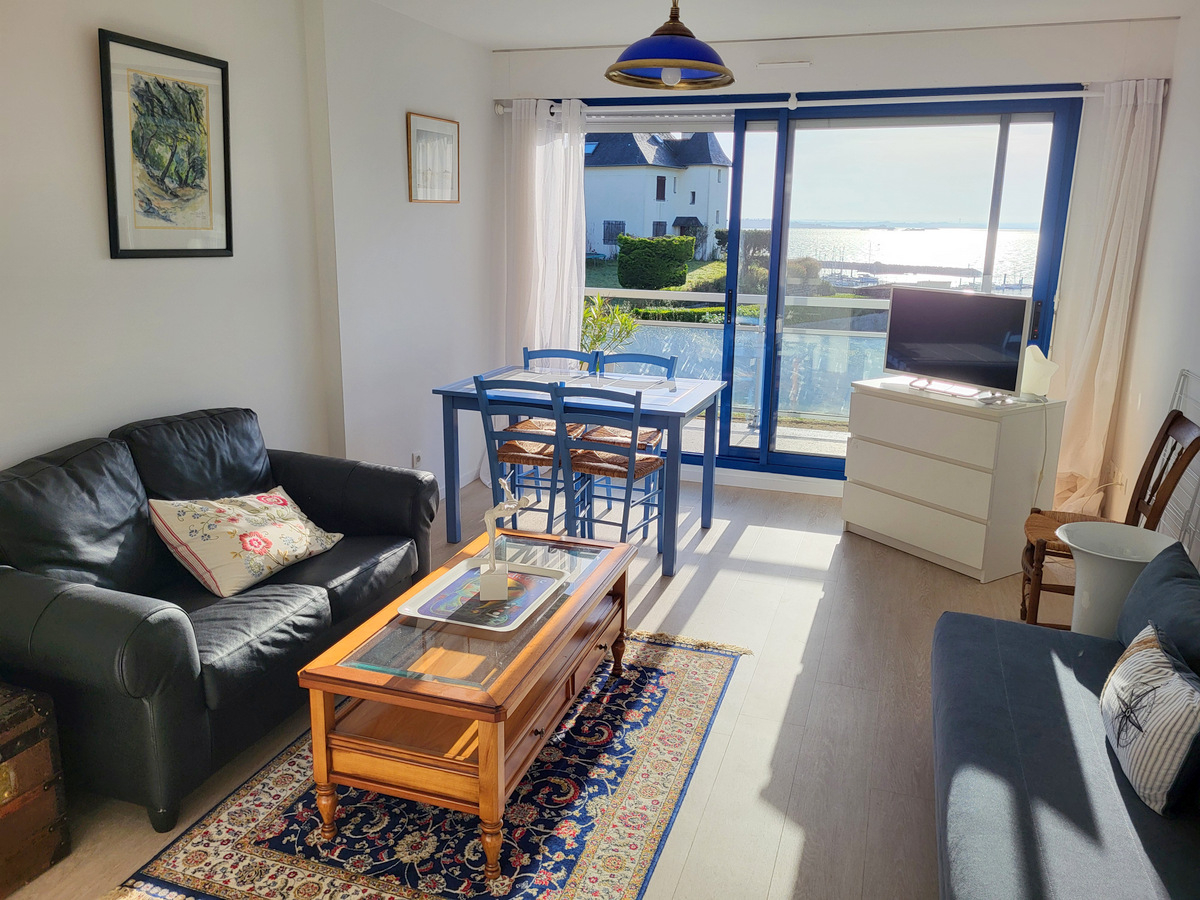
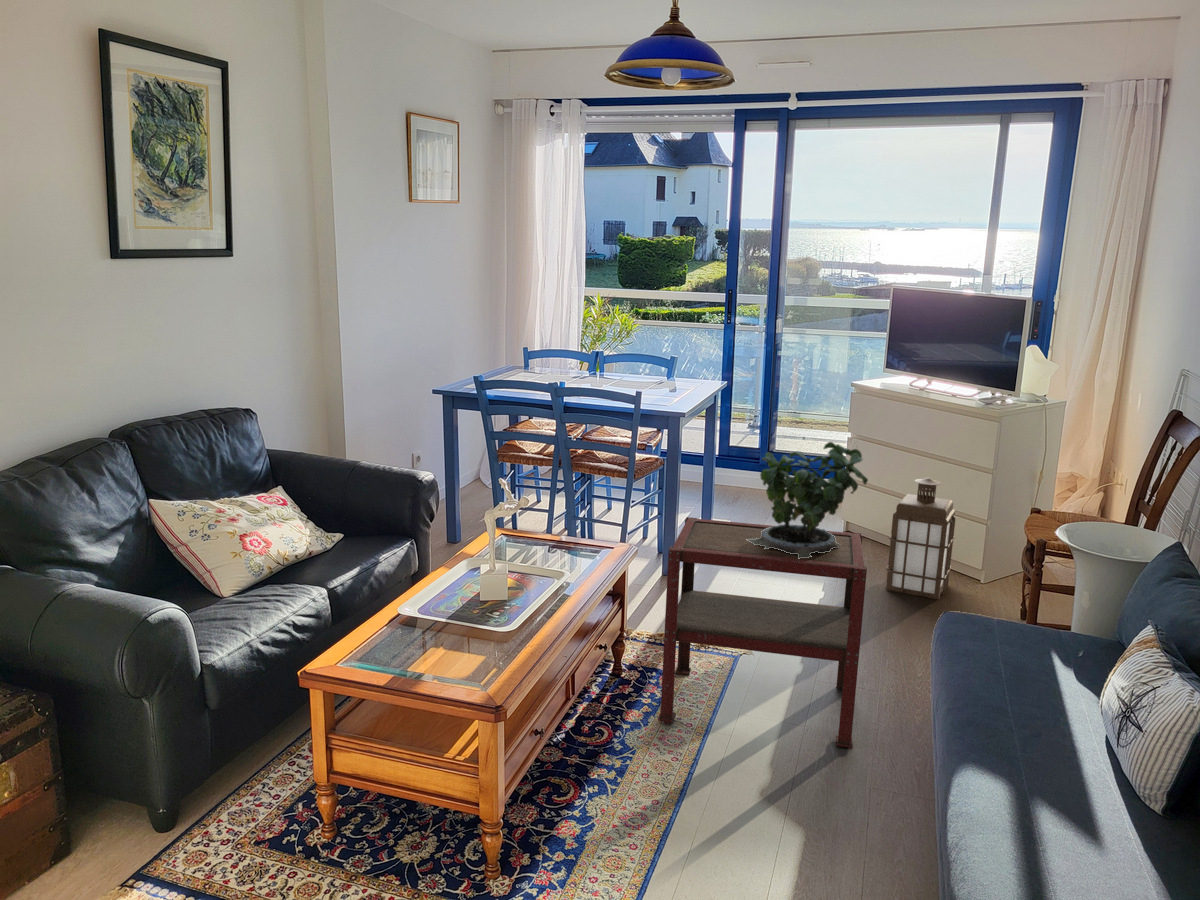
+ potted plant (810, 490)
+ lantern (922, 533)
+ side table (763, 624)
